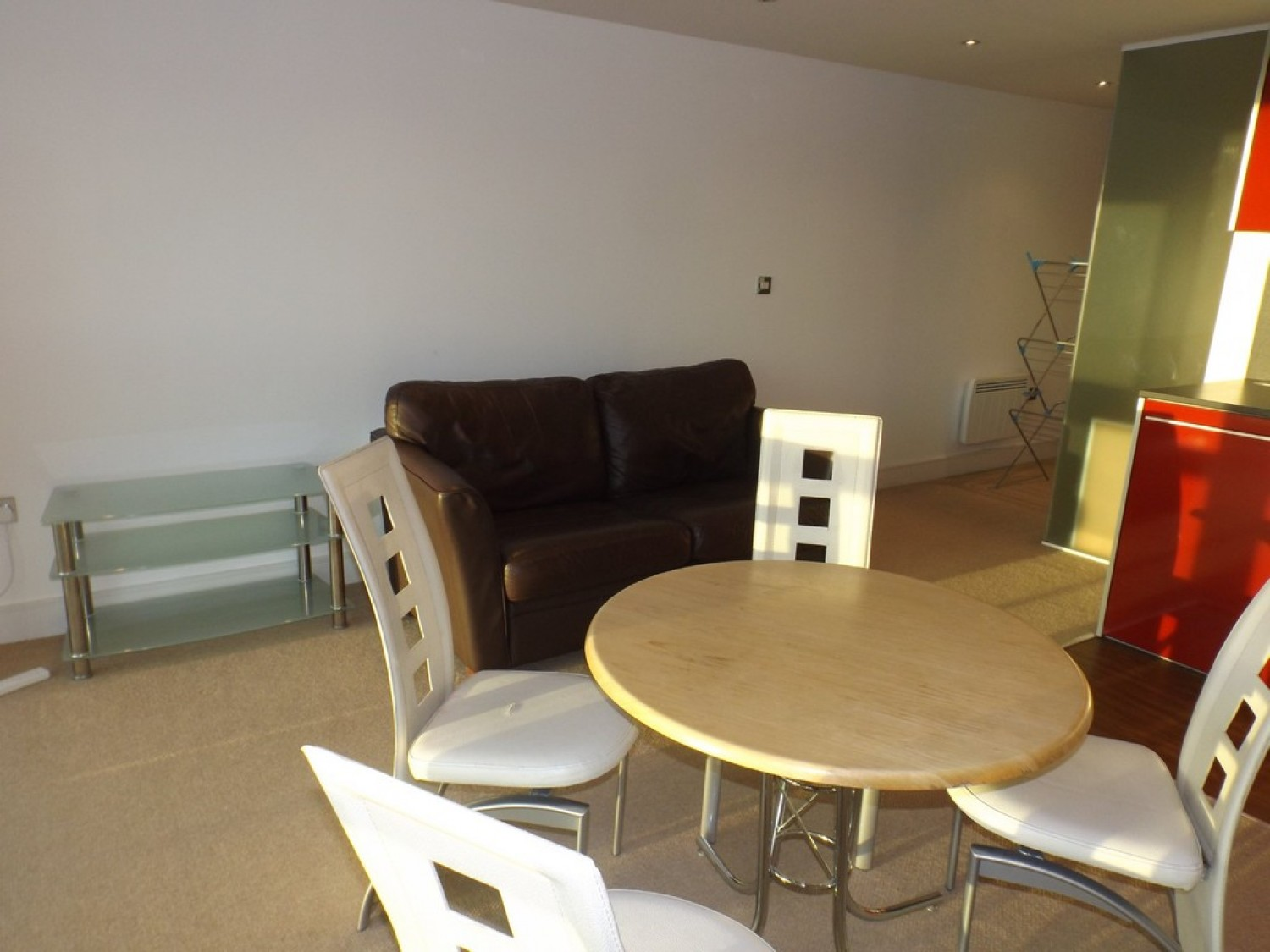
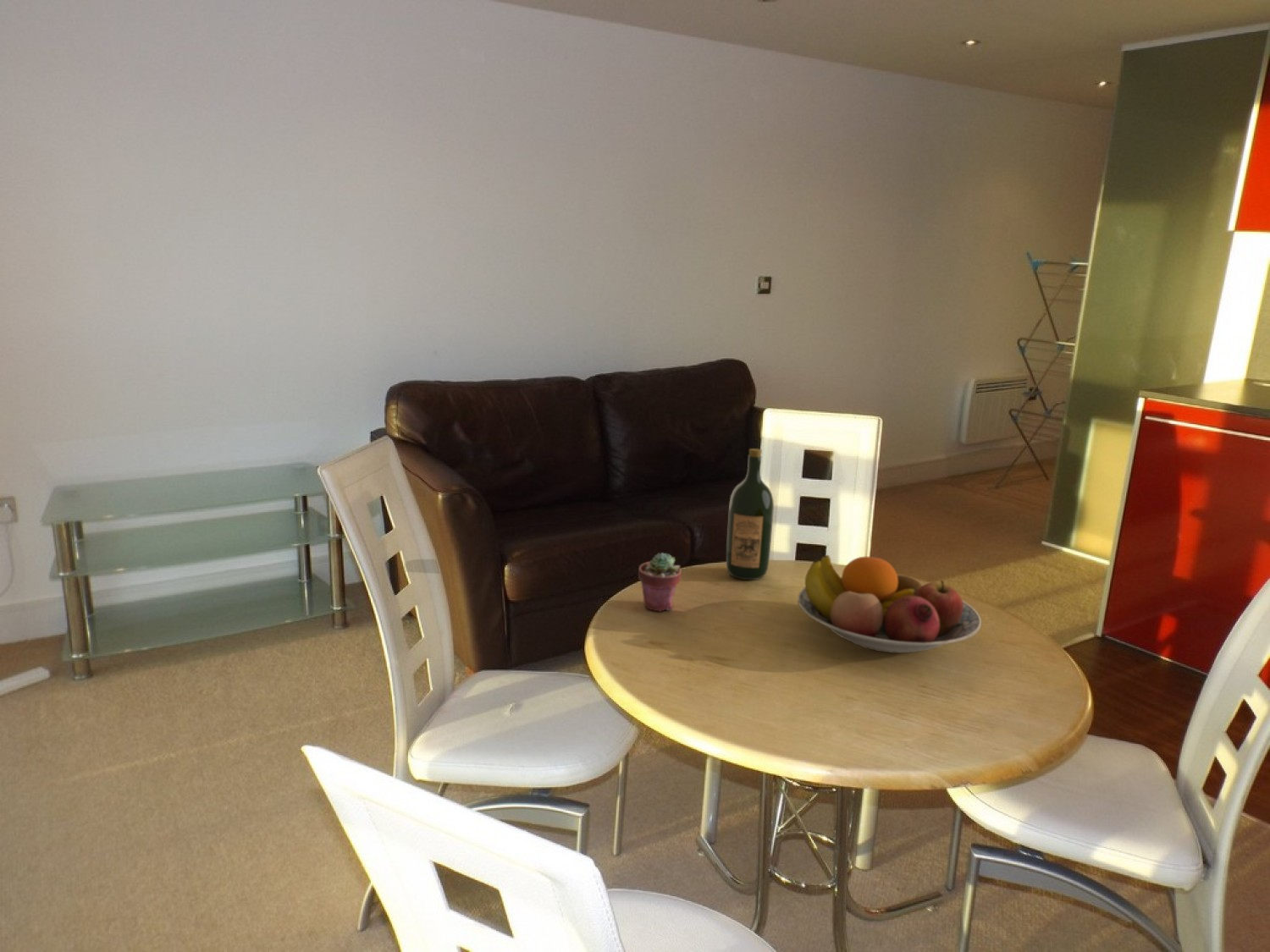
+ fruit bowl (888, 600)
+ wine bottle (750, 513)
+ potted succulent (660, 580)
